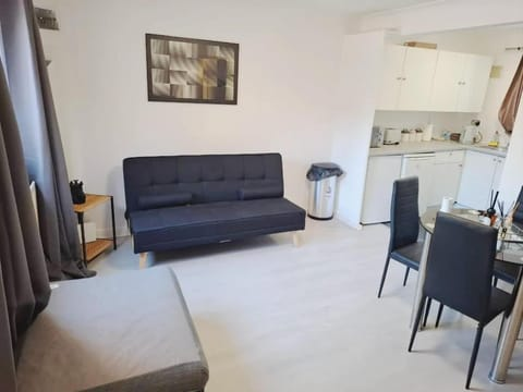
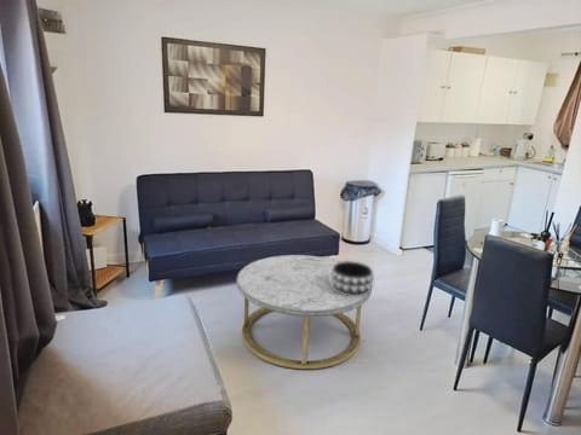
+ decorative bowl (351, 277)
+ coffee table (301, 306)
